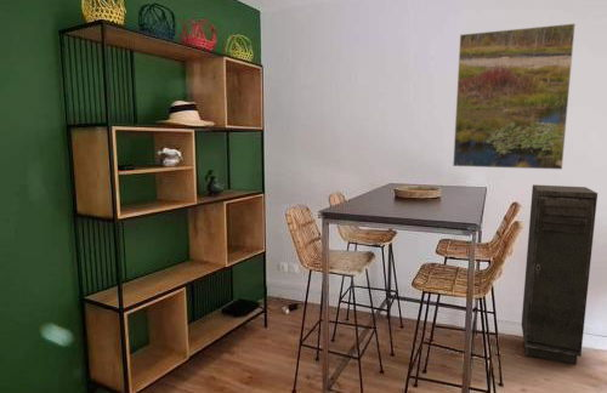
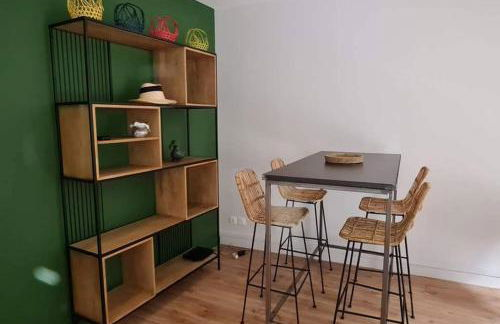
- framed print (509, 99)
- storage cabinet (555, 270)
